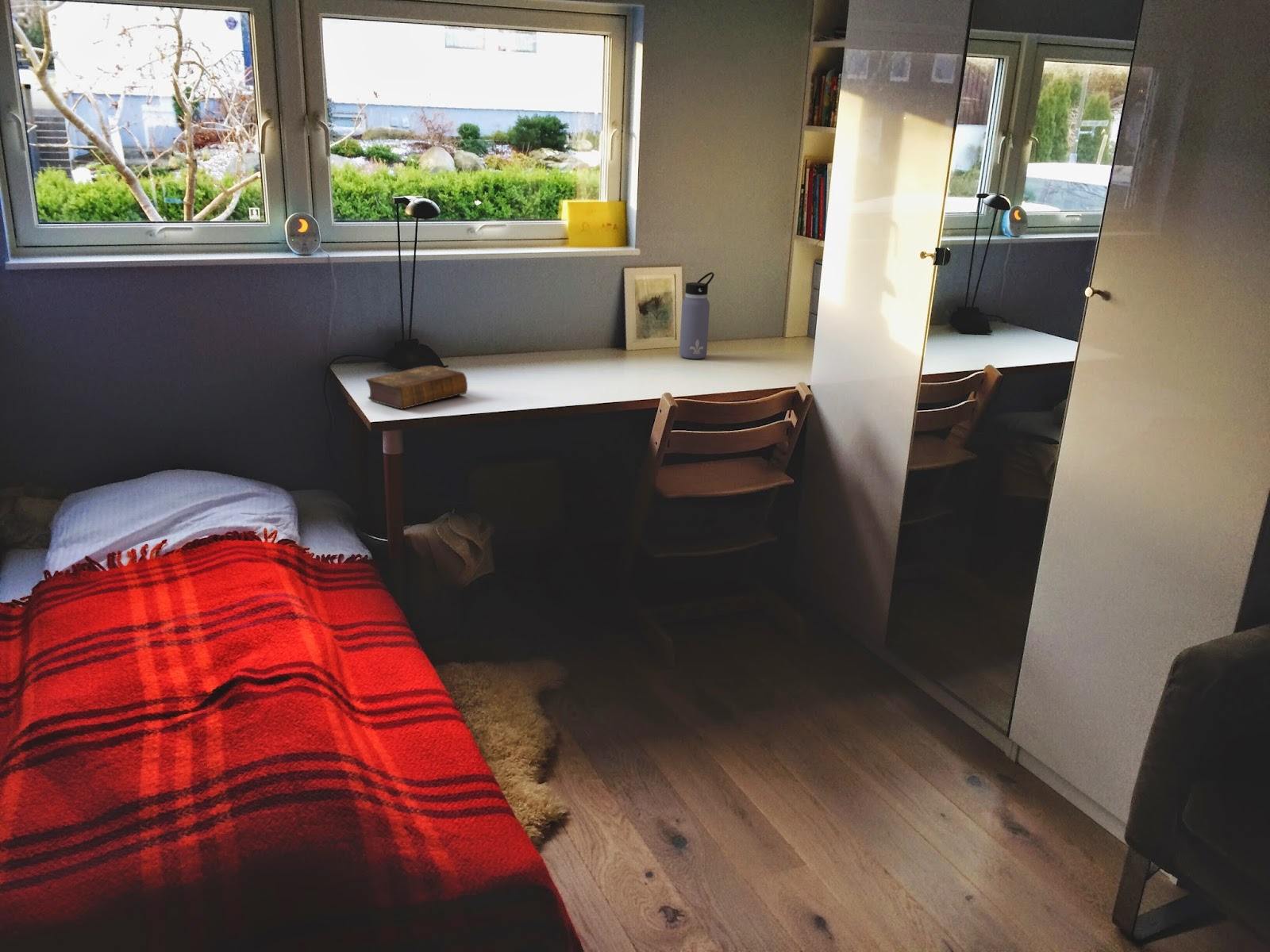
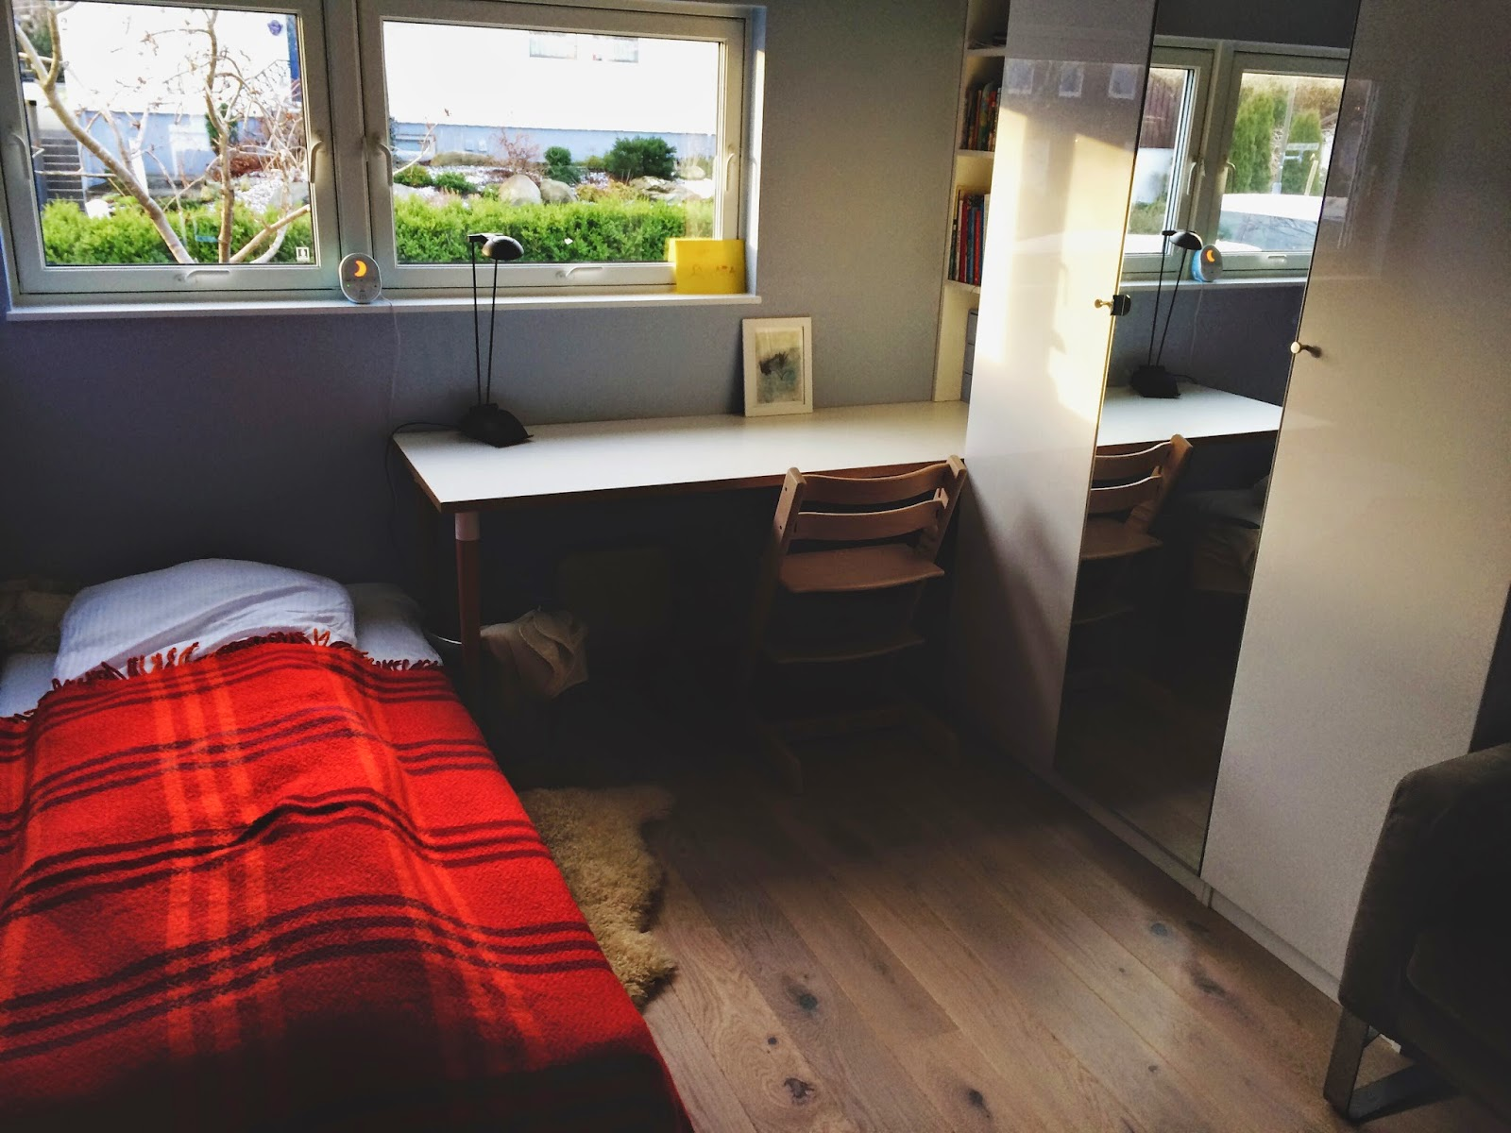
- water bottle (696, 315)
- book (418, 386)
